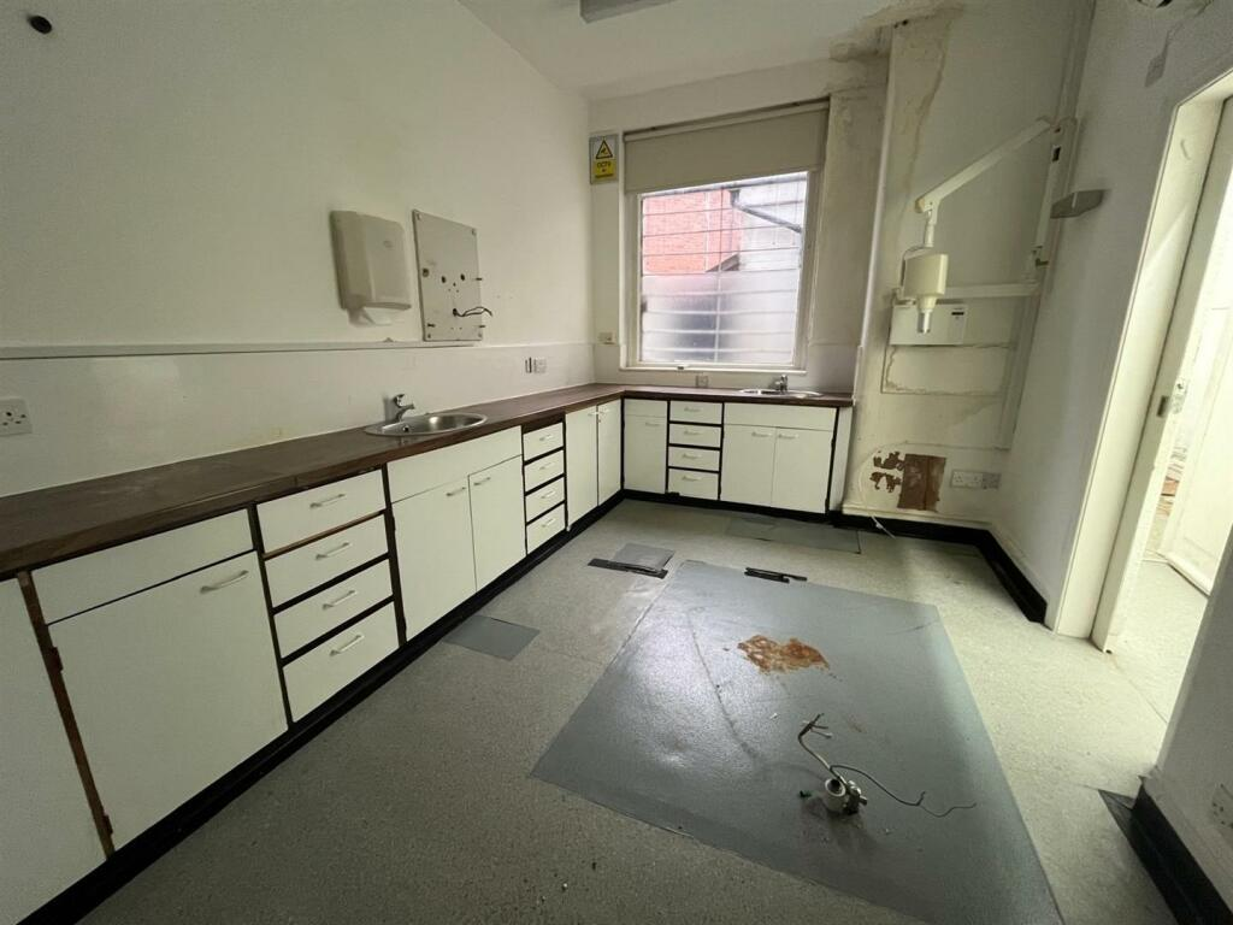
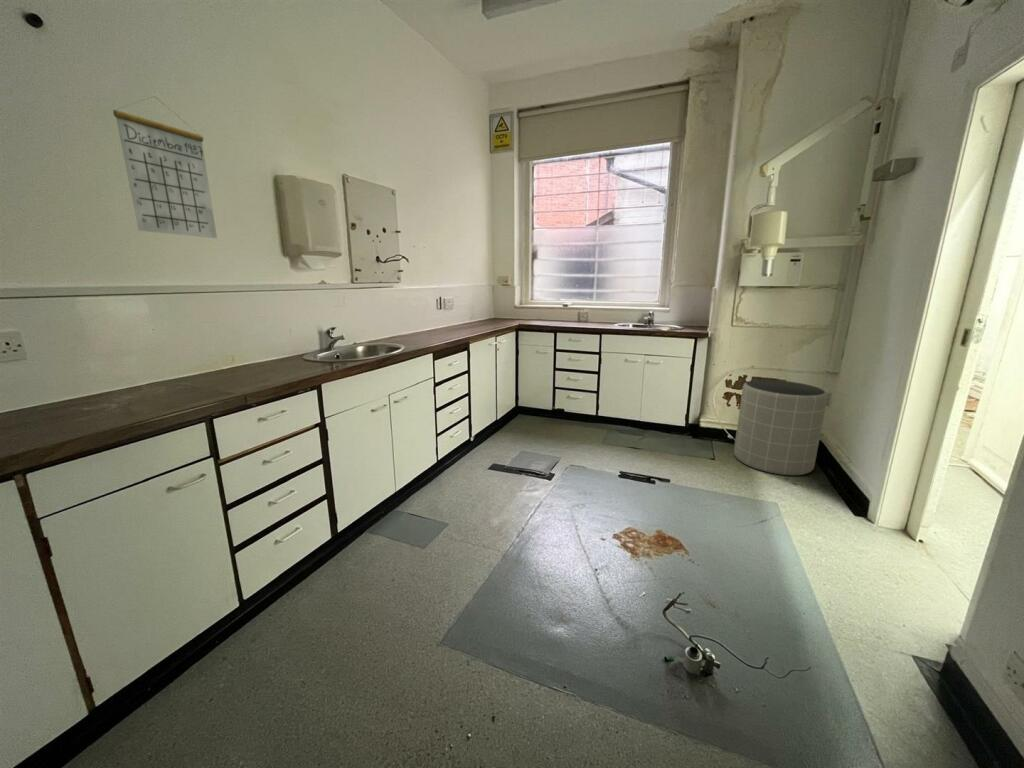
+ calendar (169, 167)
+ trash can (777, 424)
